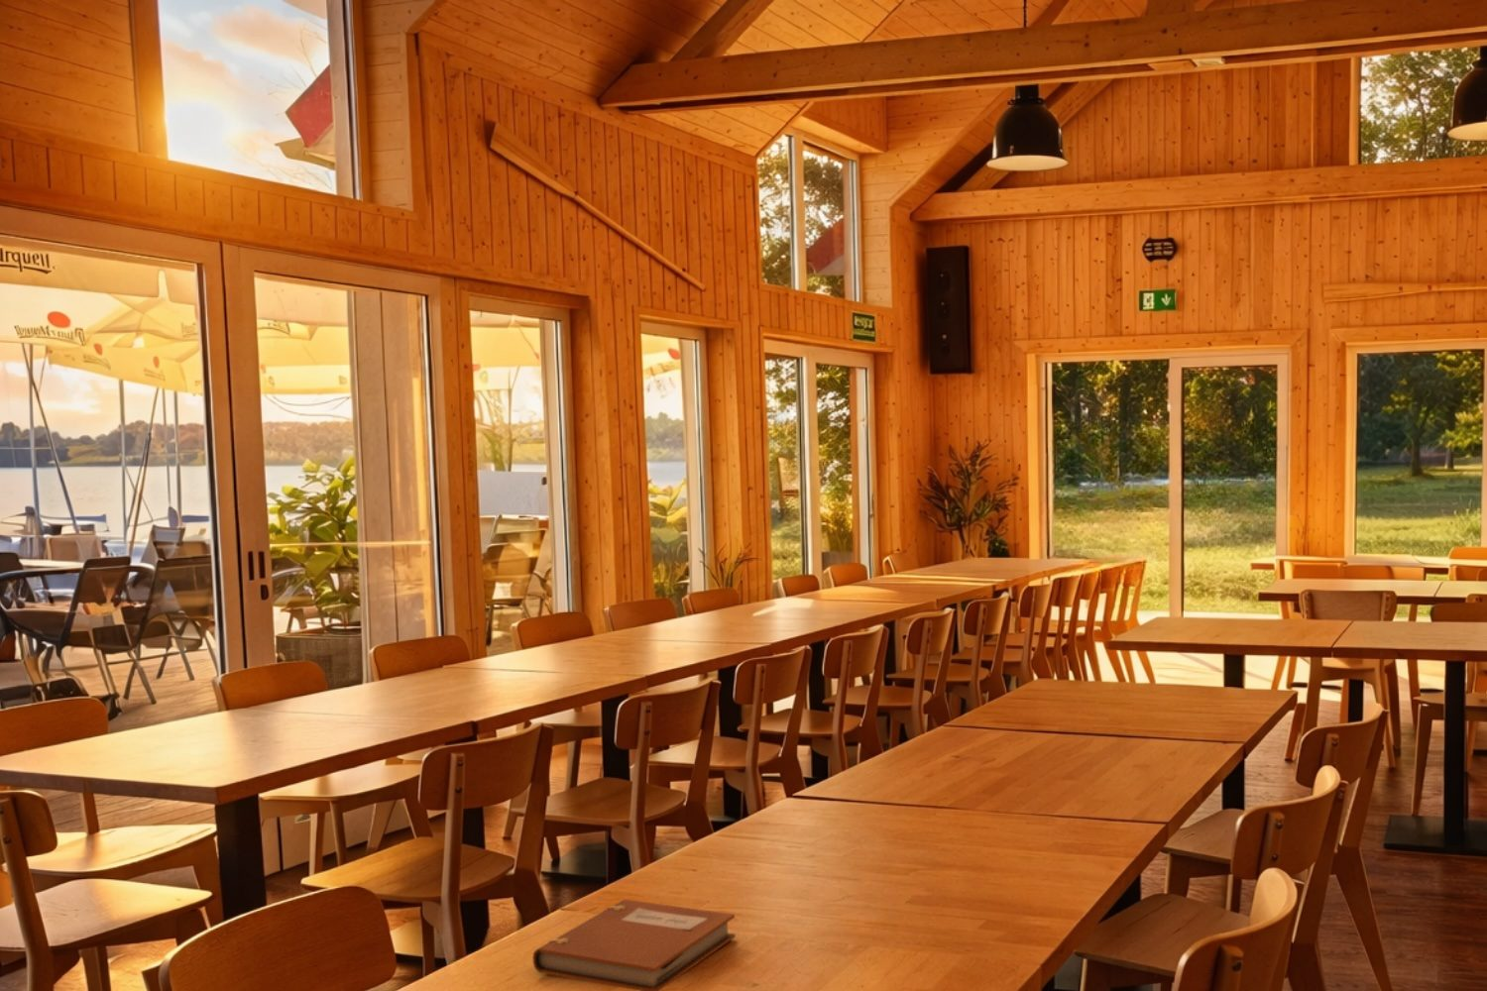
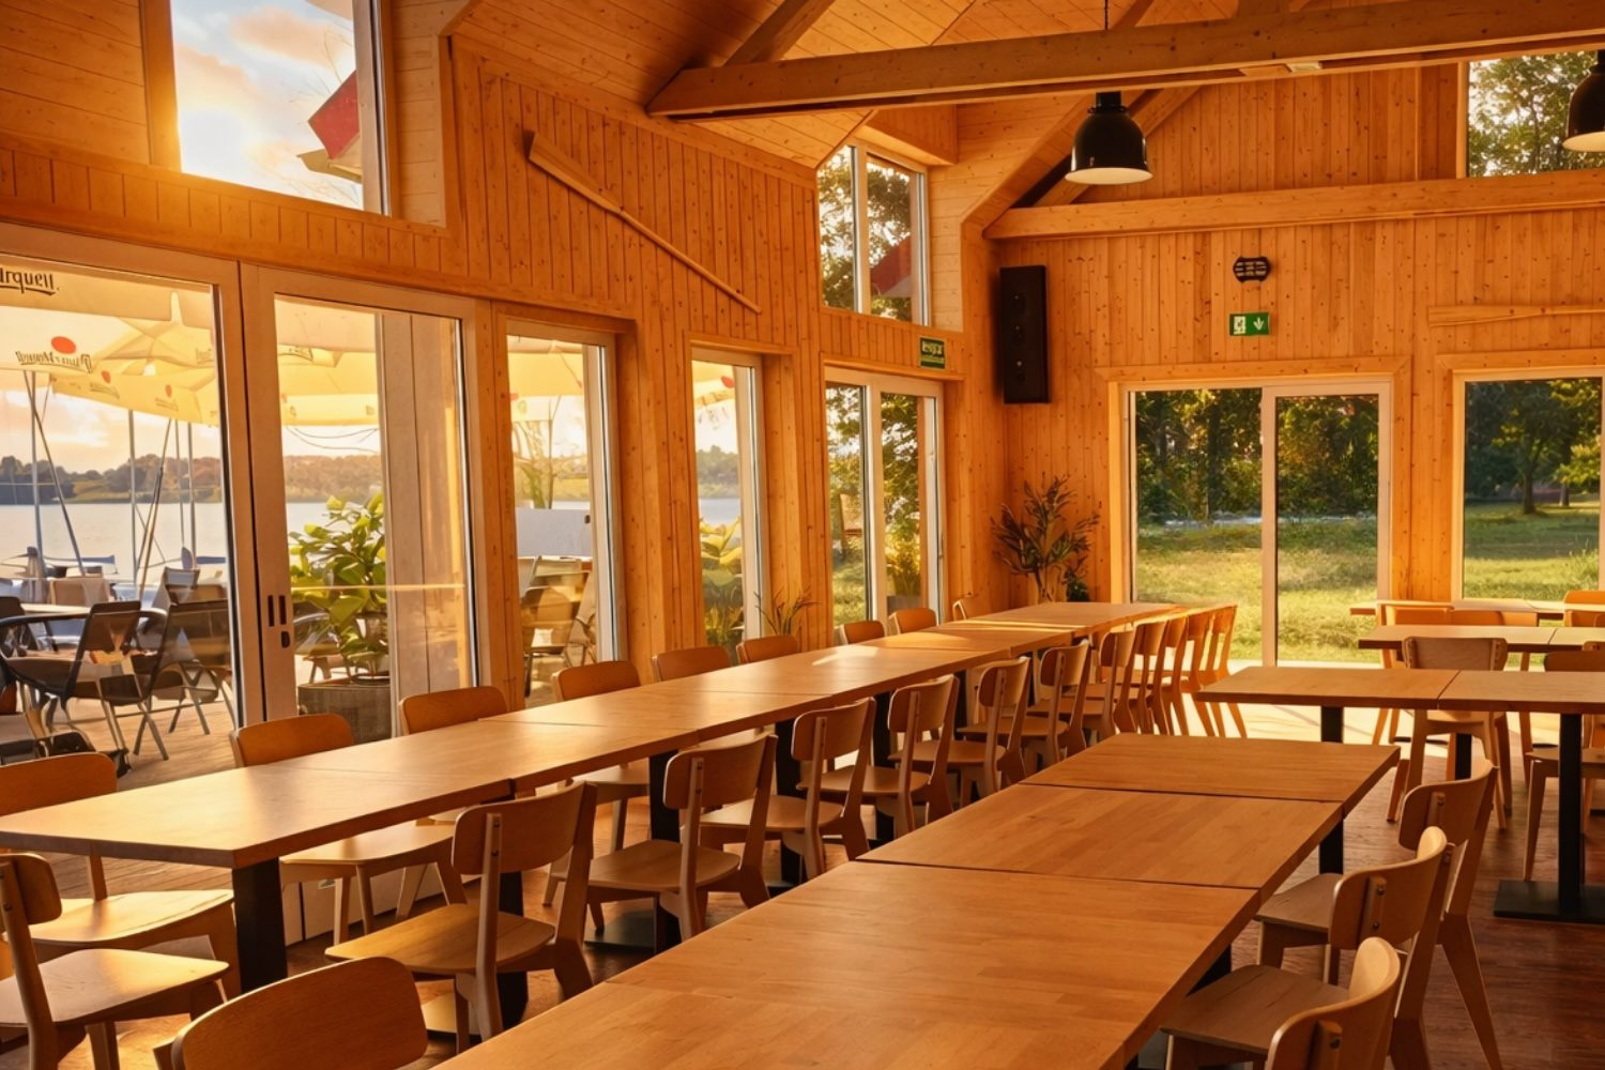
- notebook (638, 940)
